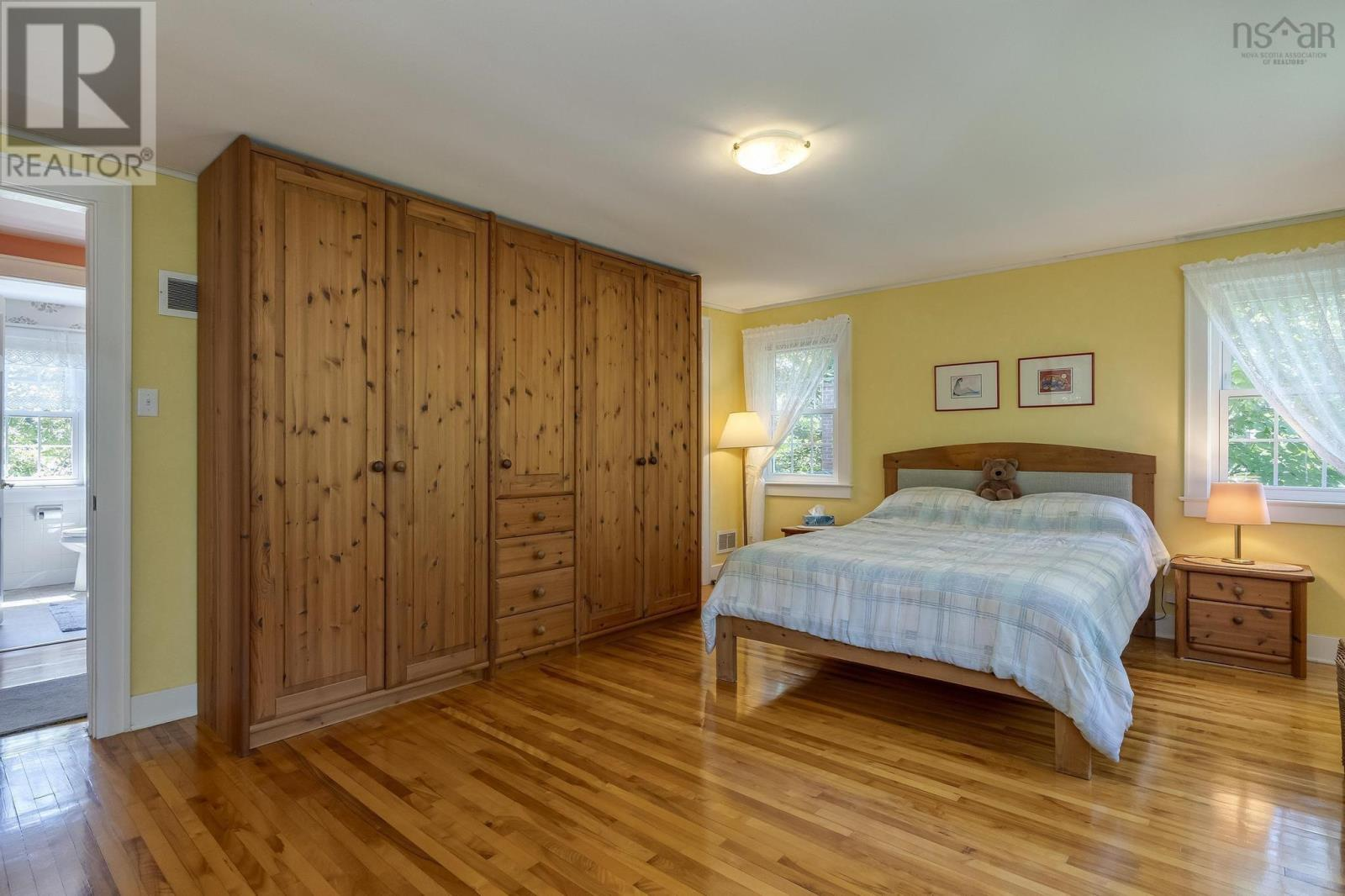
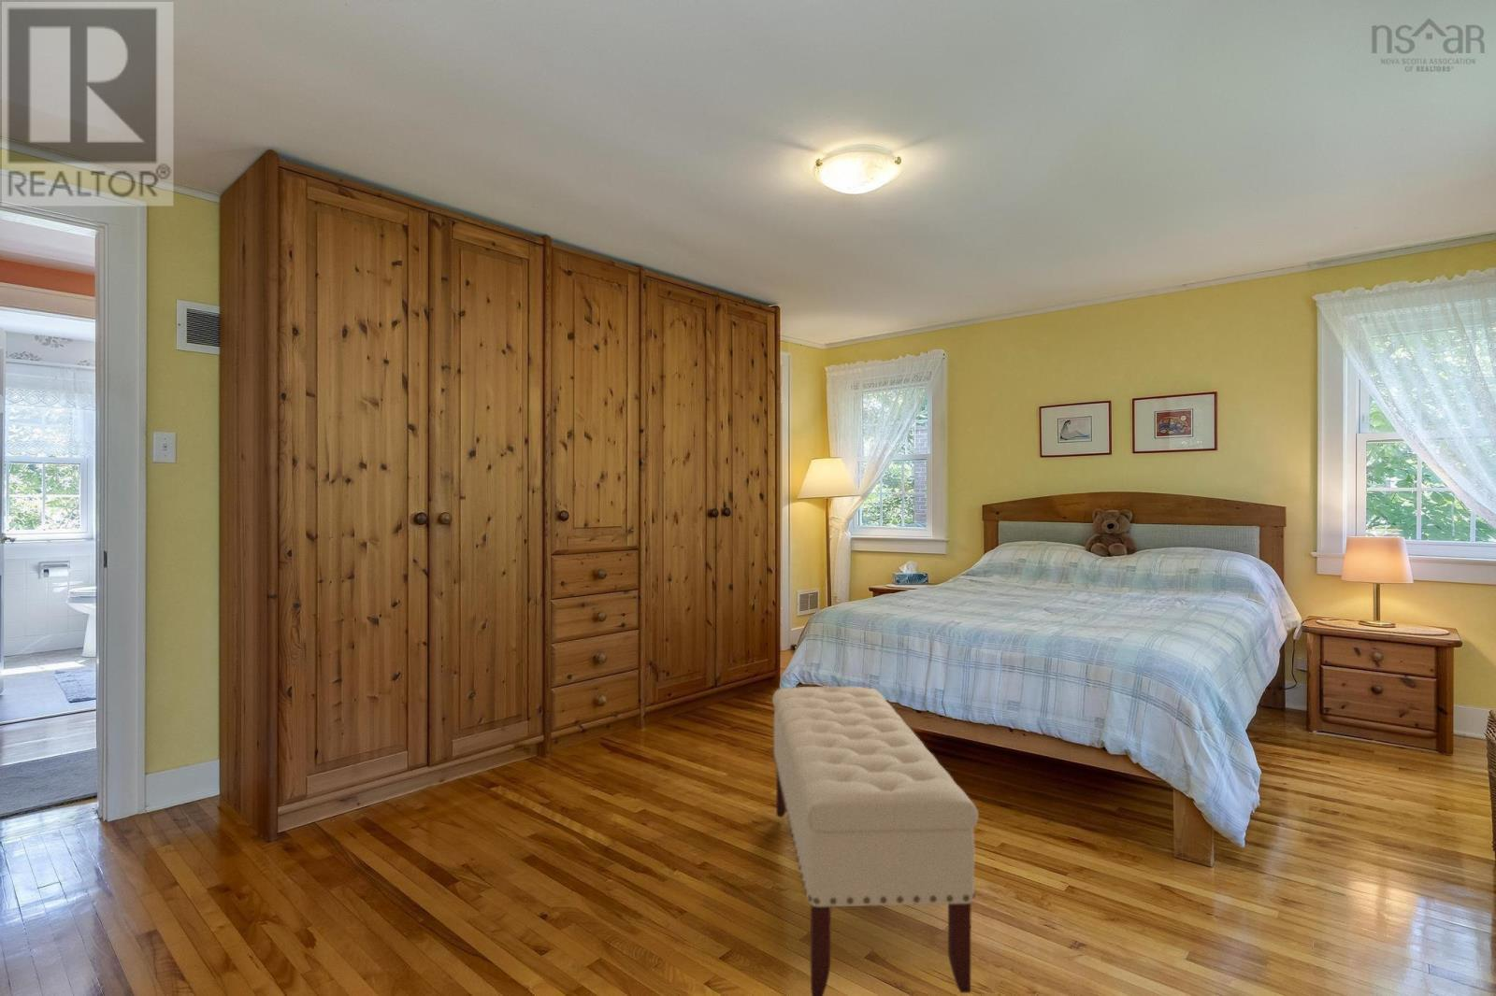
+ bench (852, 806)
